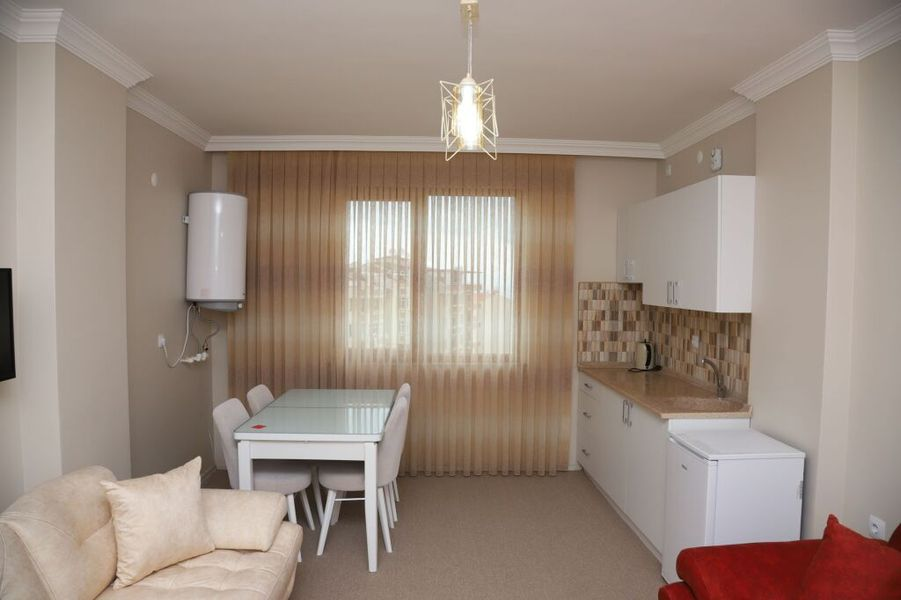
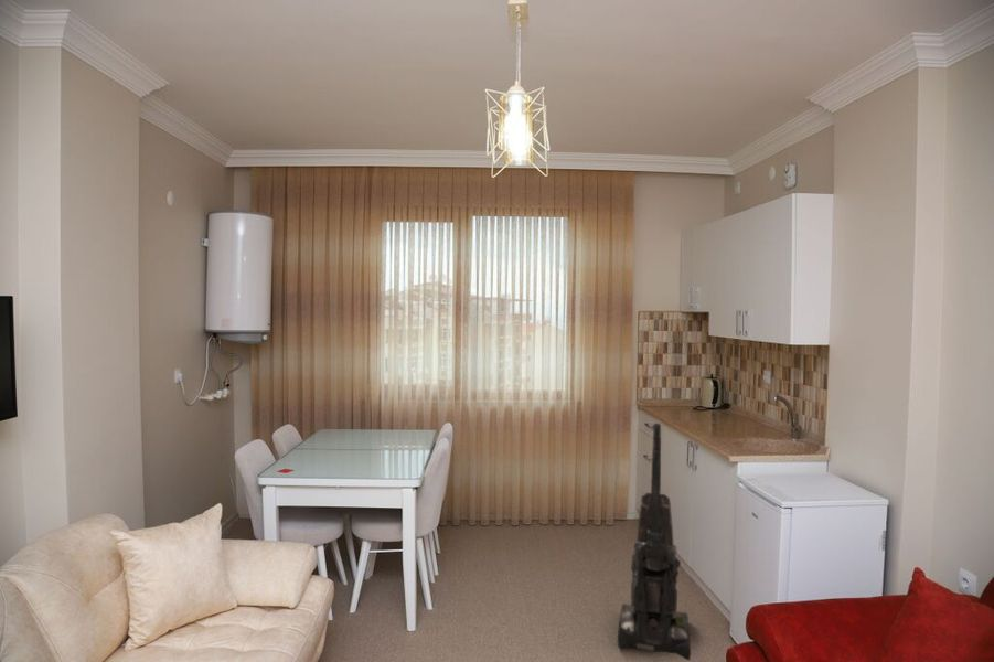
+ vacuum cleaner (655, 526)
